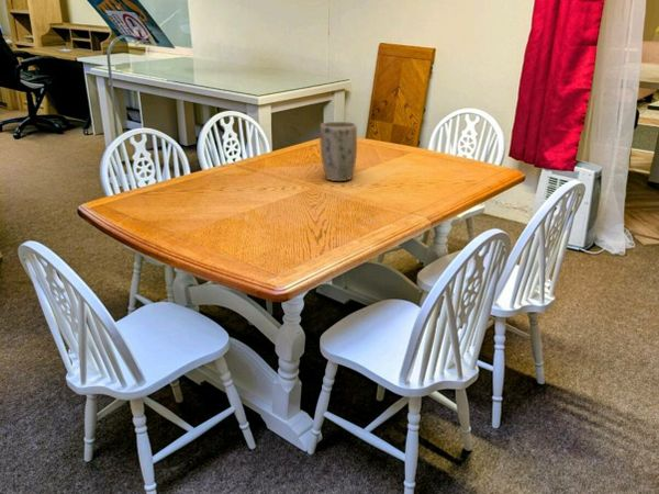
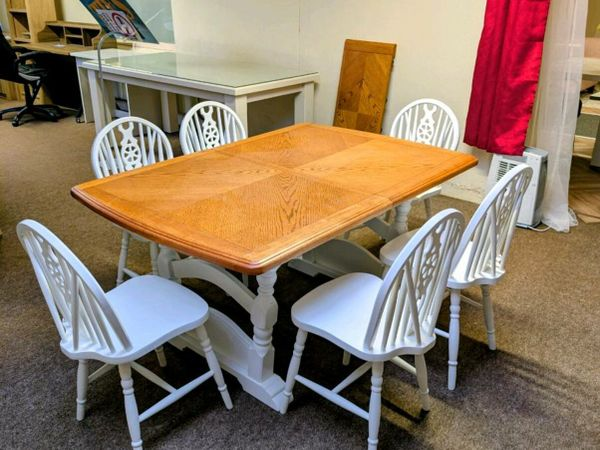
- plant pot (338, 151)
